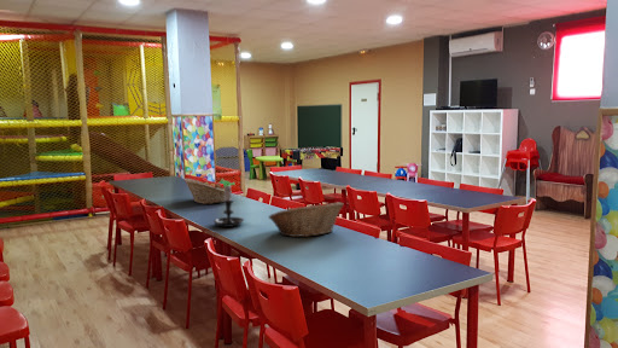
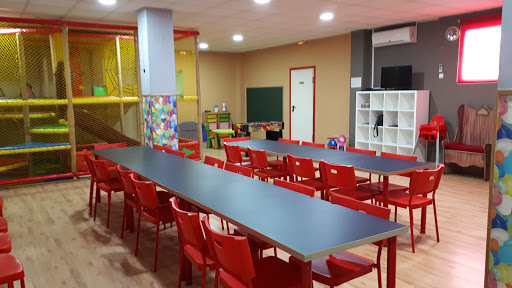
- fruit basket (208, 188)
- fruit basket (307, 216)
- candle holder (227, 203)
